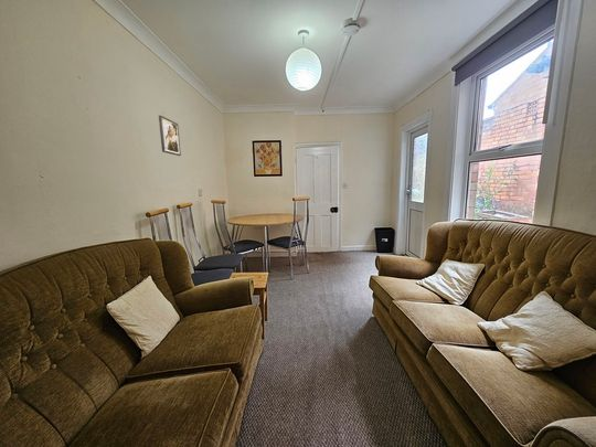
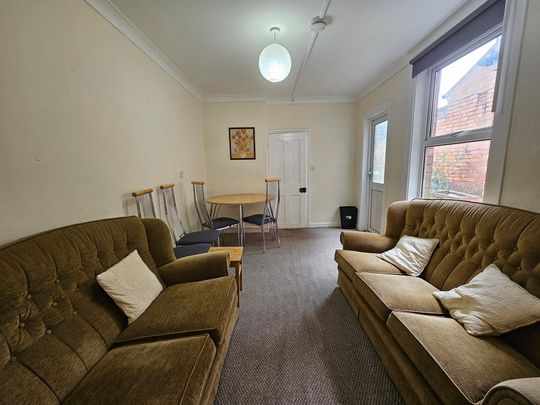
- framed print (170, 137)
